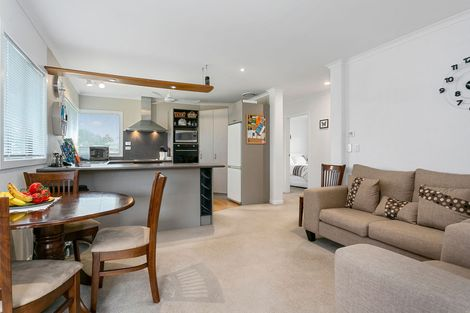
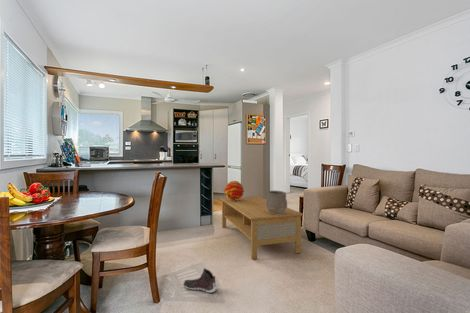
+ coffee table (255, 221)
+ ceramic pot (276, 202)
+ decorative sphere (233, 190)
+ sneaker (200, 278)
